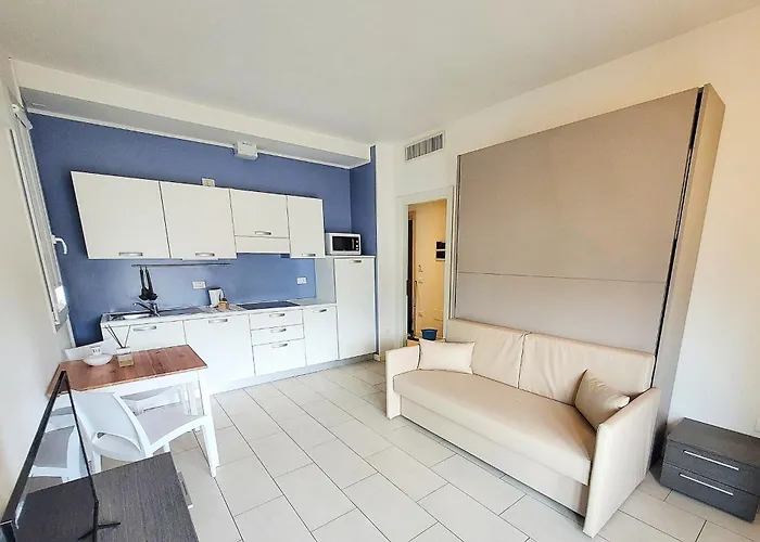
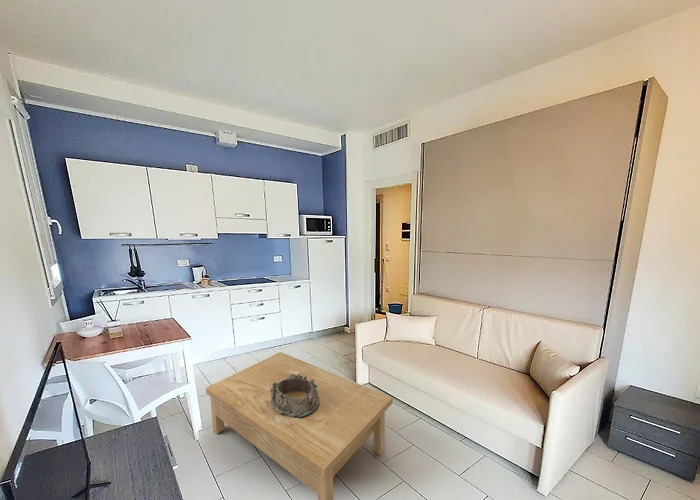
+ coffee table (296, 417)
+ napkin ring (295, 390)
